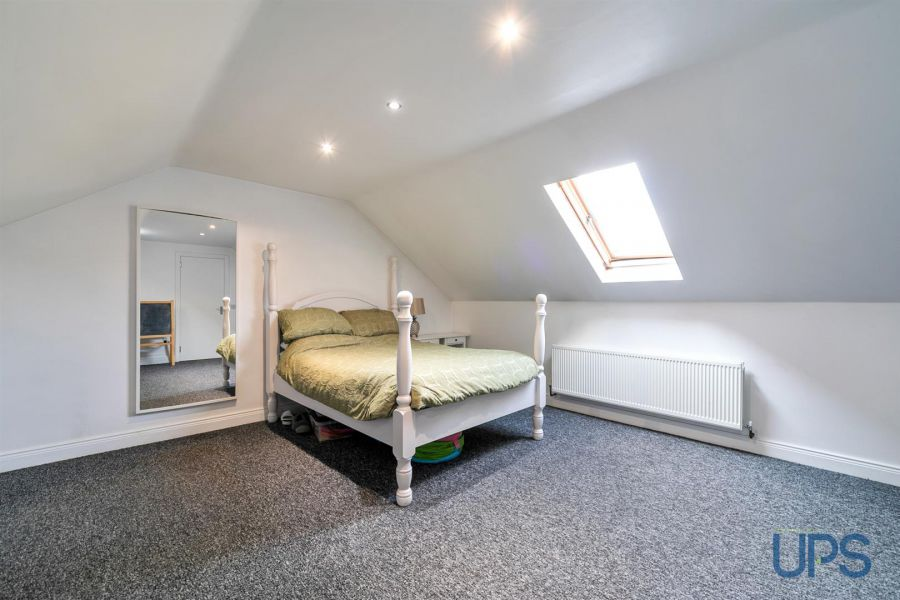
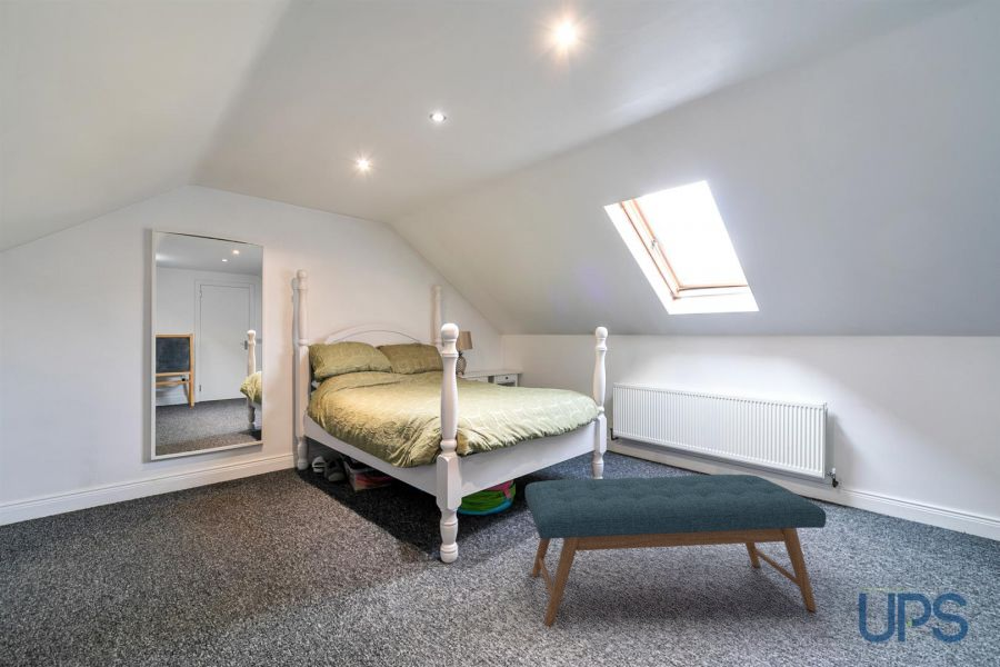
+ bench (663, 538)
